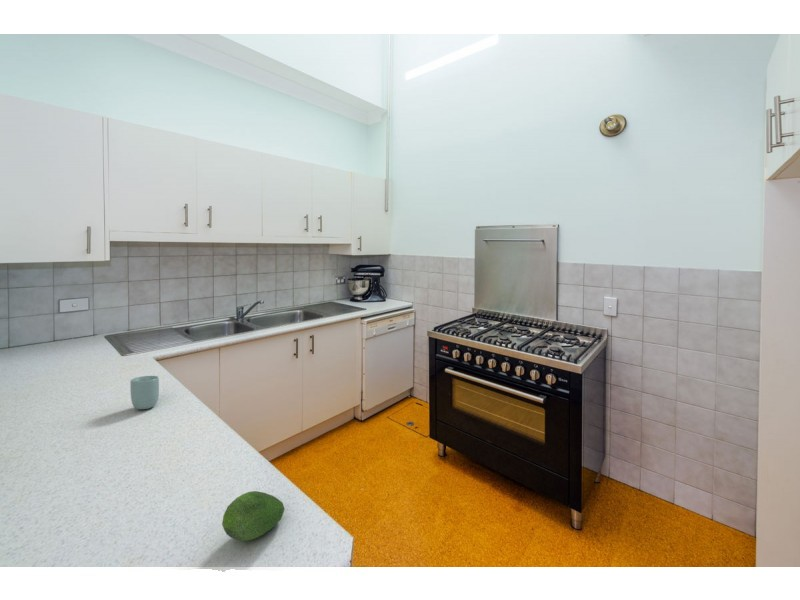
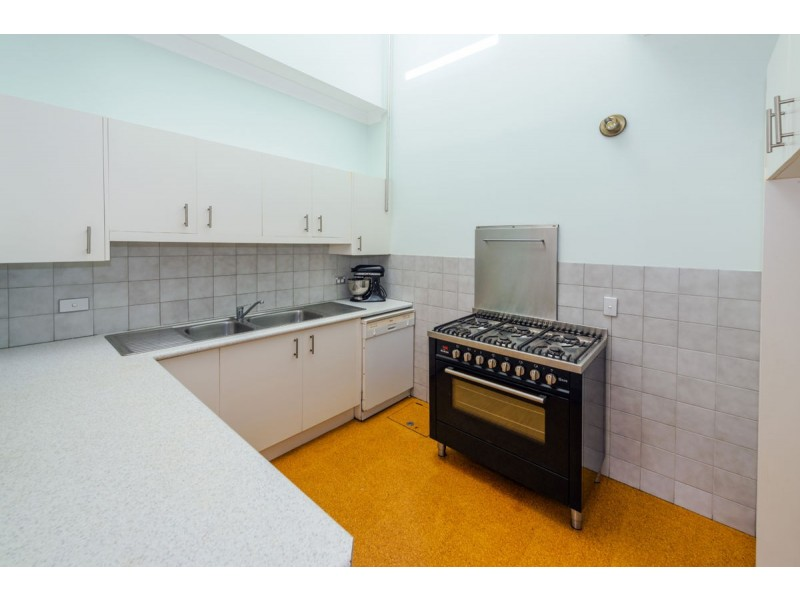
- fruit (255, 512)
- cup (145, 393)
